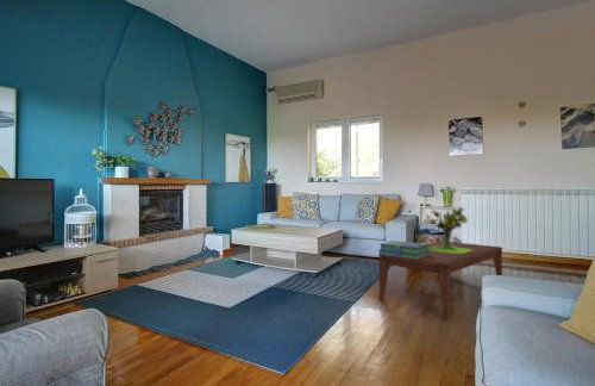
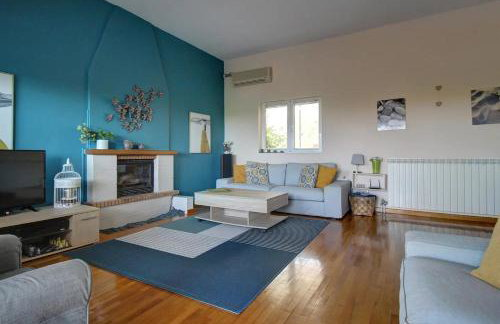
- stack of books (403, 248)
- coffee table (444, 272)
- bouquet (444, 226)
